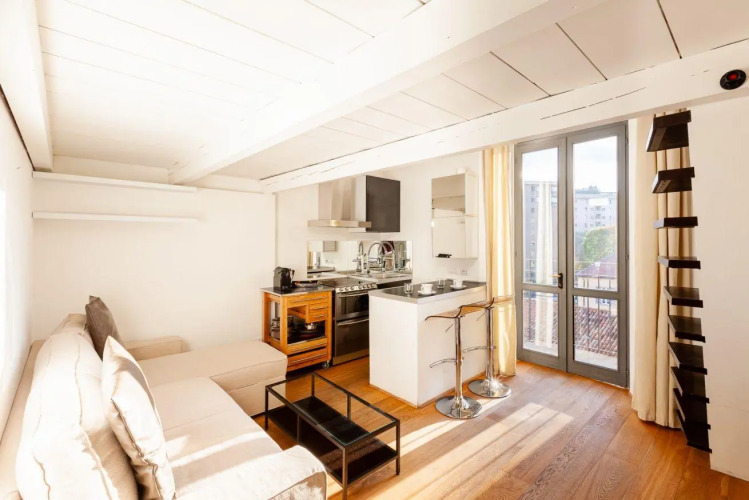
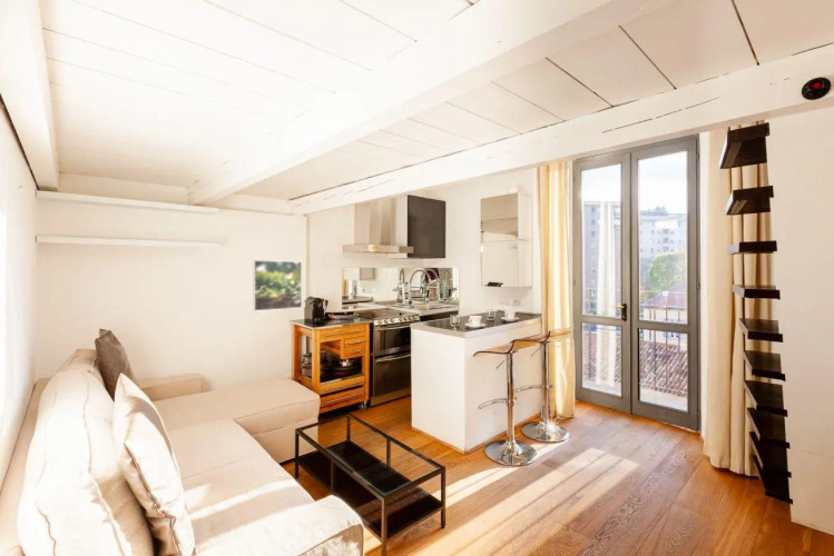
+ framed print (278, 285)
